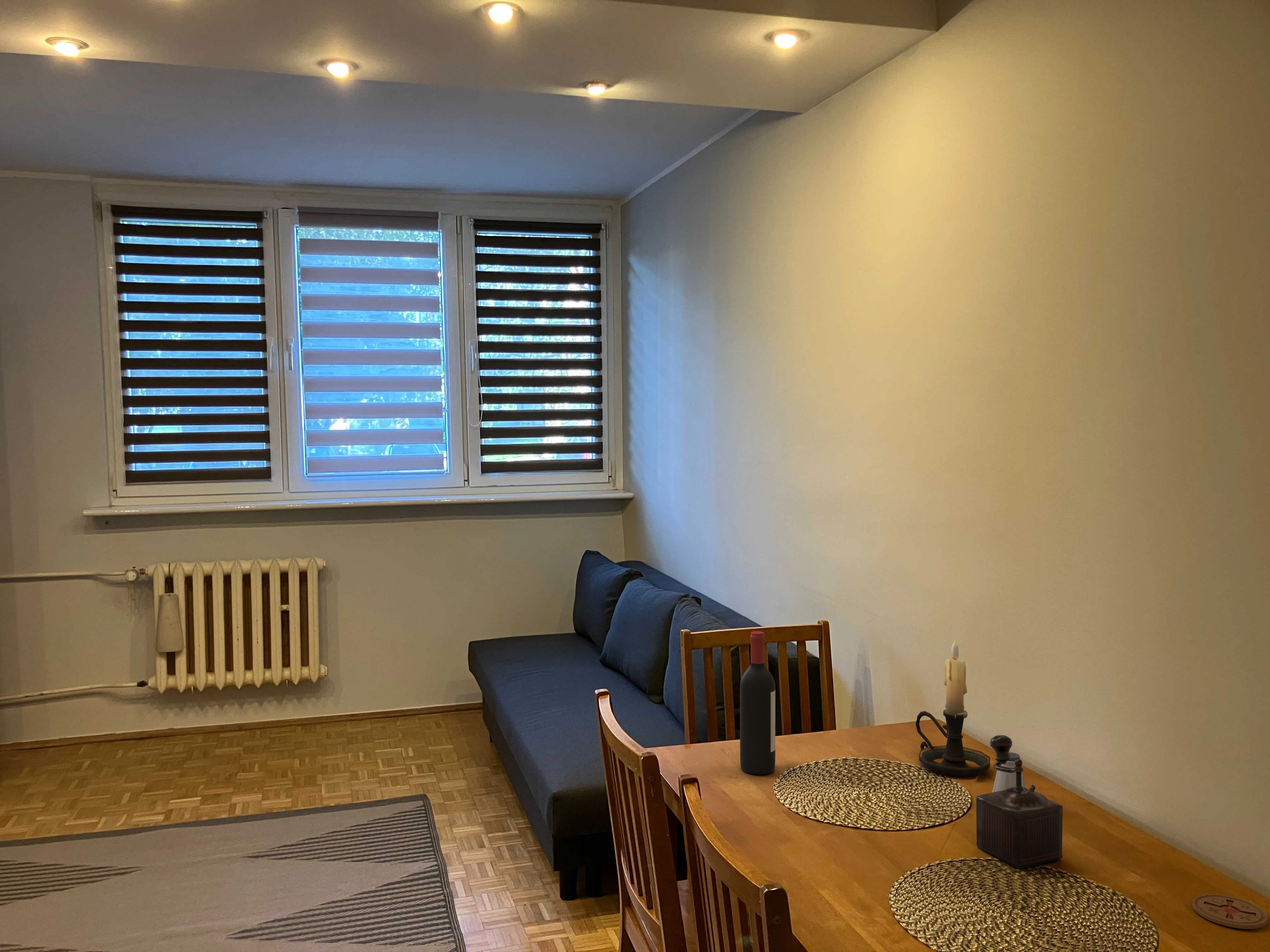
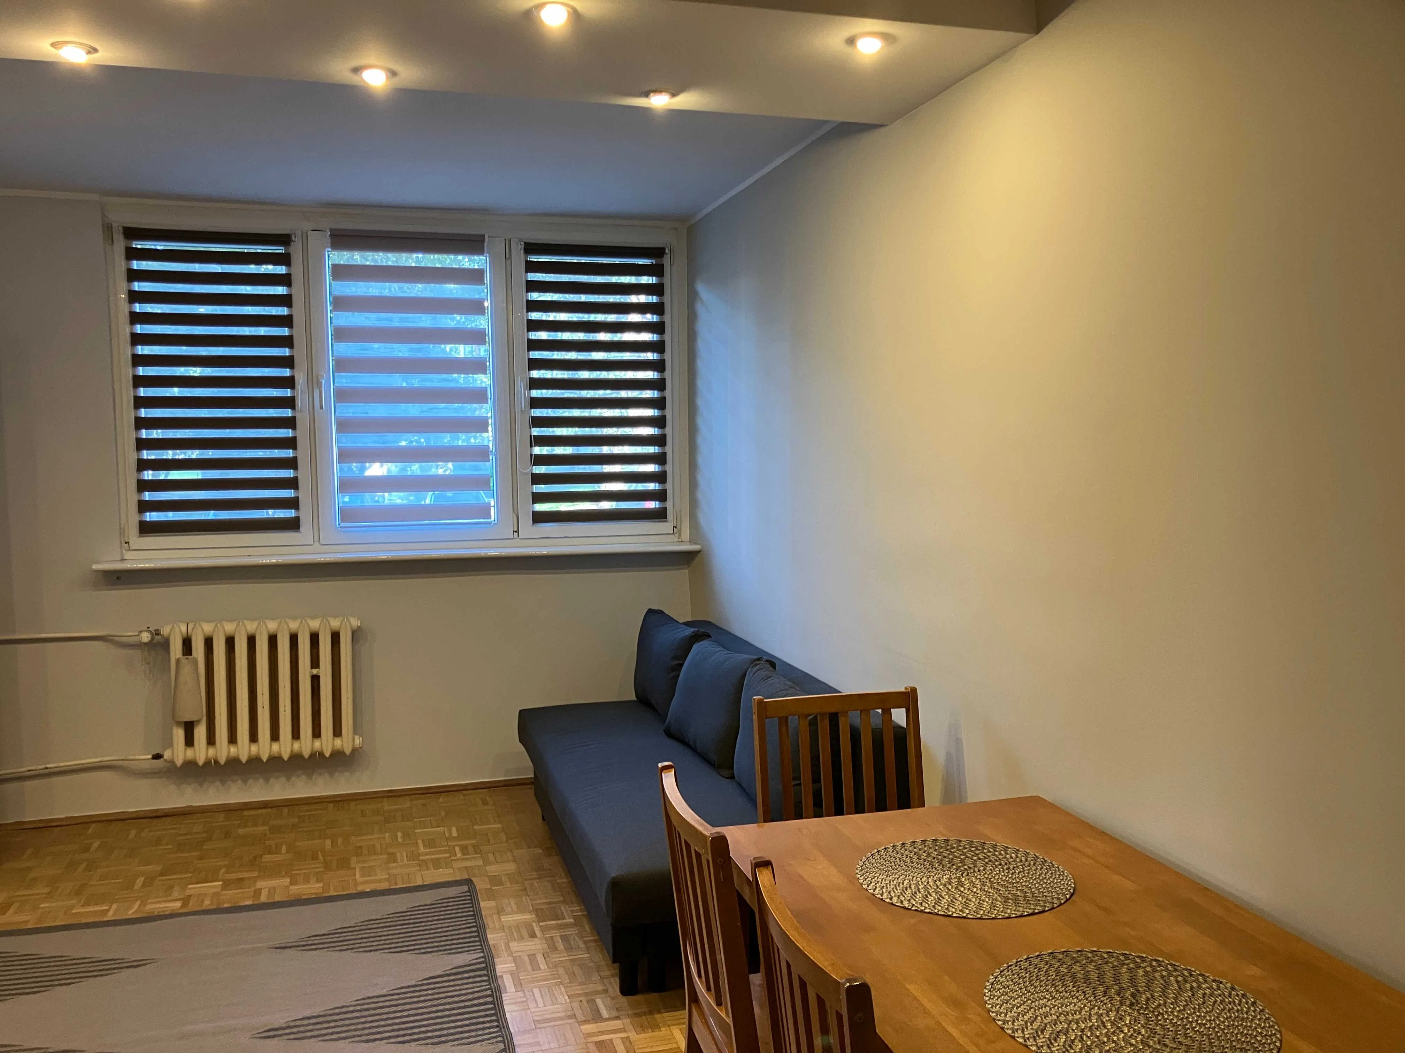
- wine bottle (758, 701)
- pepper mill (1010, 797)
- candle holder (947, 700)
- saltshaker (1010, 780)
- coaster (1229, 911)
